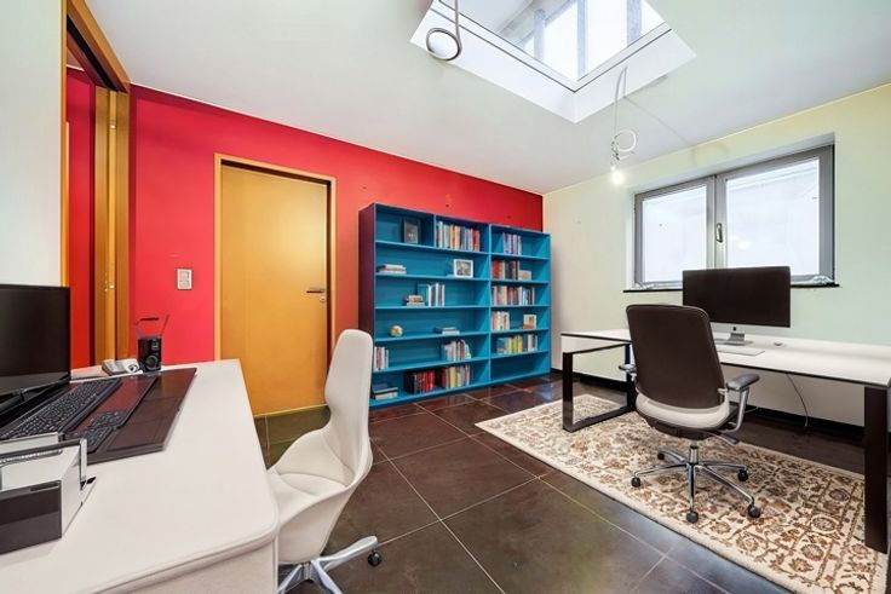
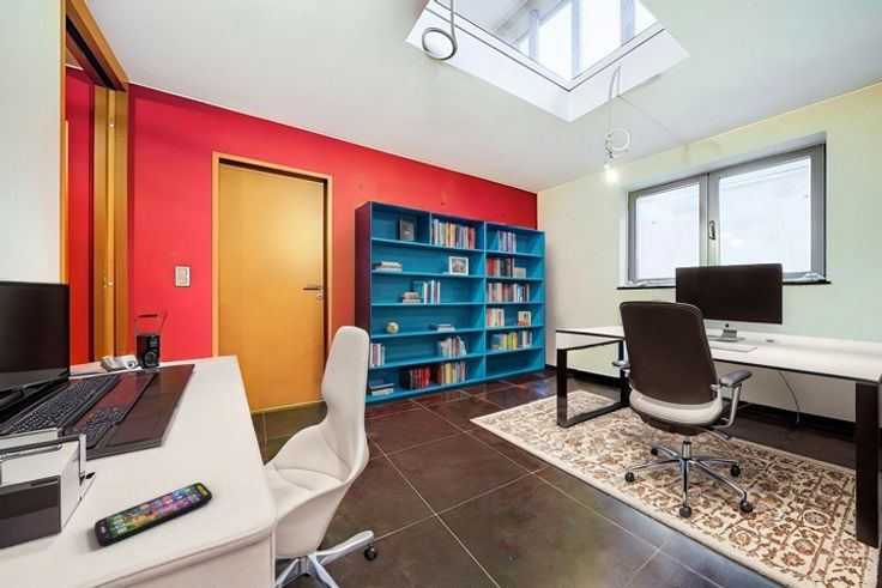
+ smartphone (157, 510)
